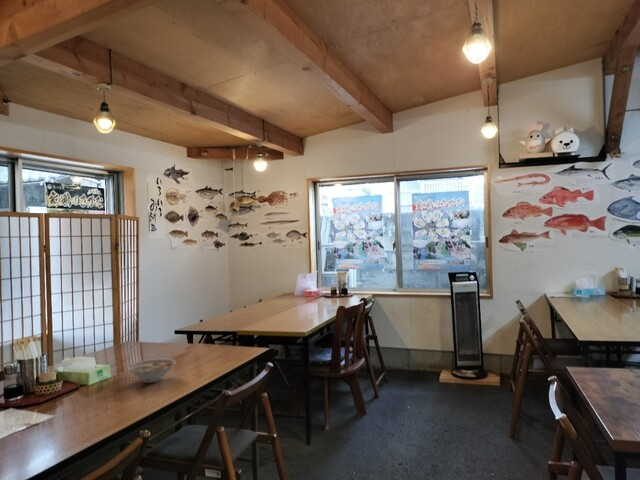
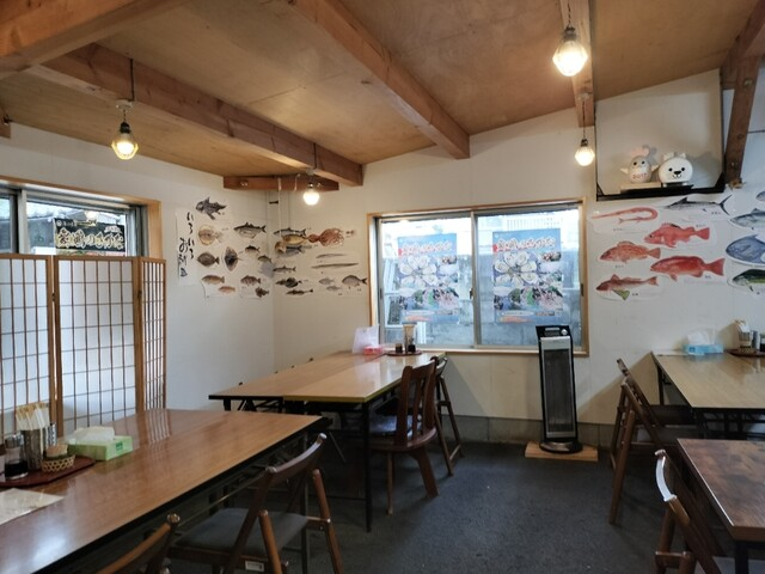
- soup bowl (152, 371)
